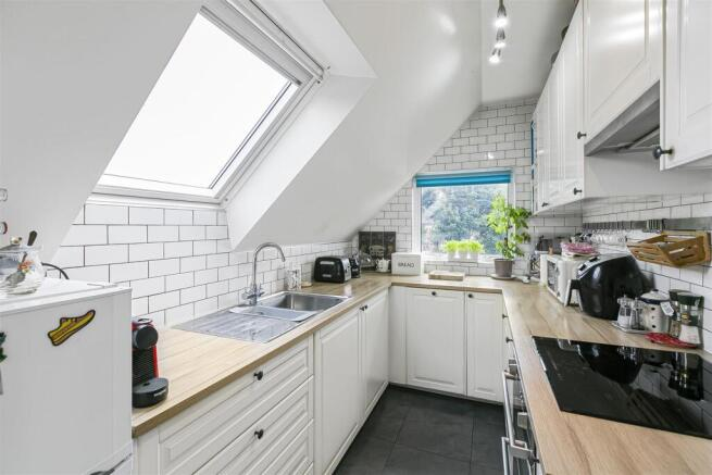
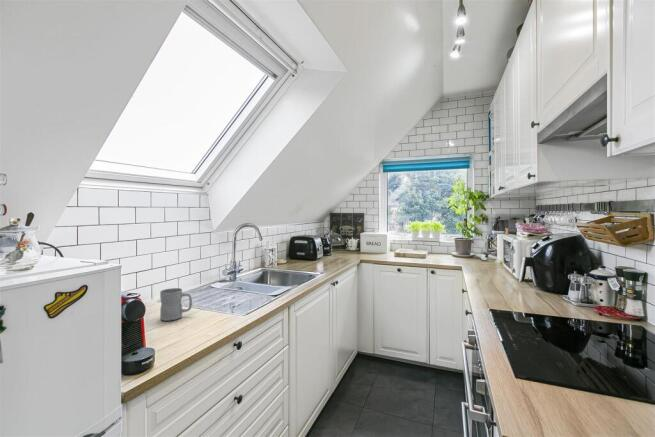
+ mug (176, 303)
